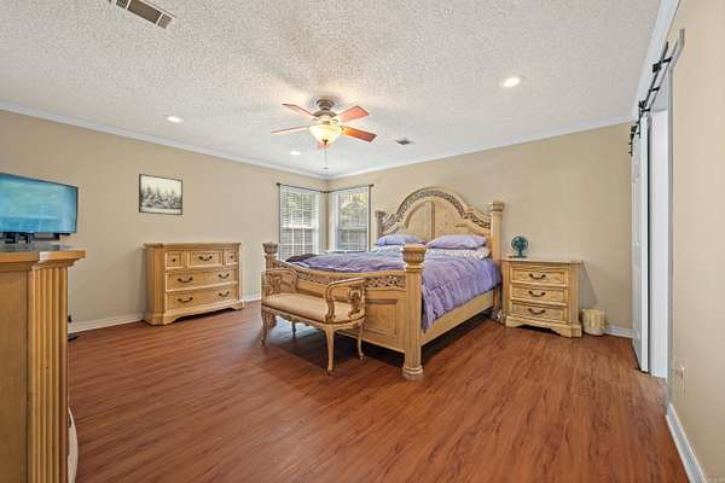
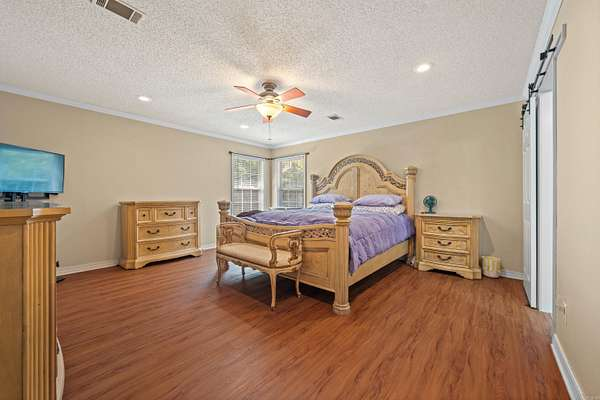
- wall art (161, 196)
